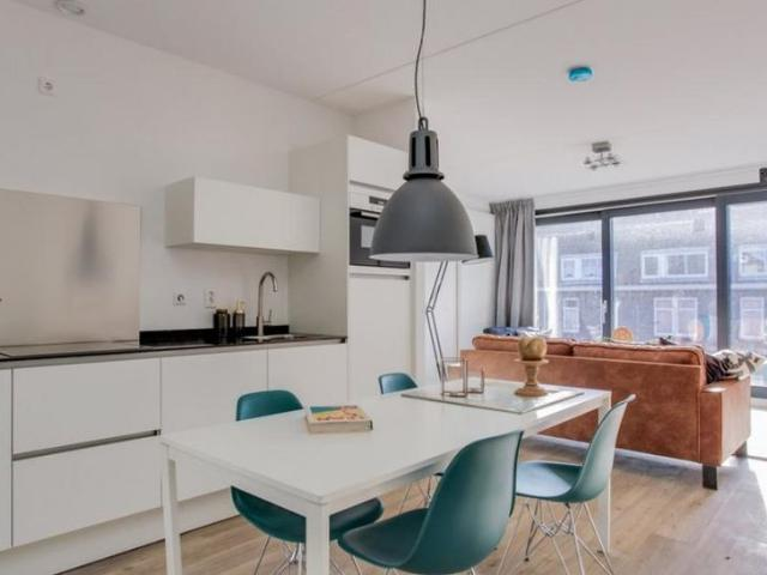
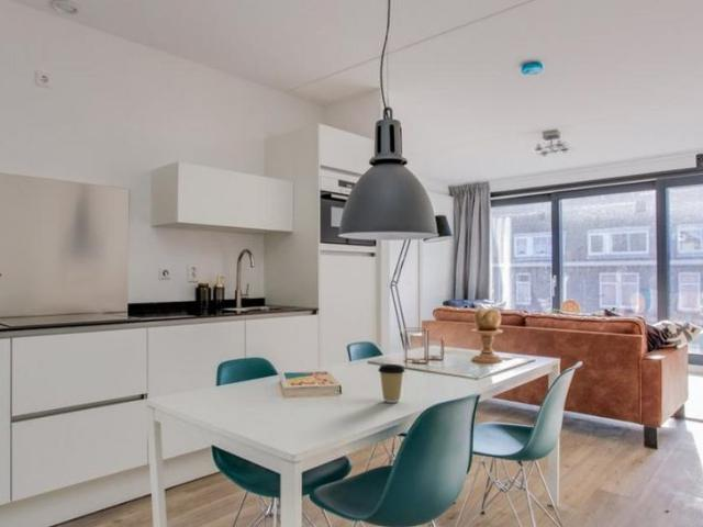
+ coffee cup (391, 382)
